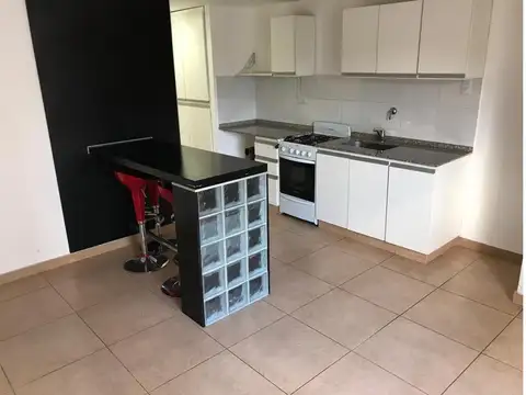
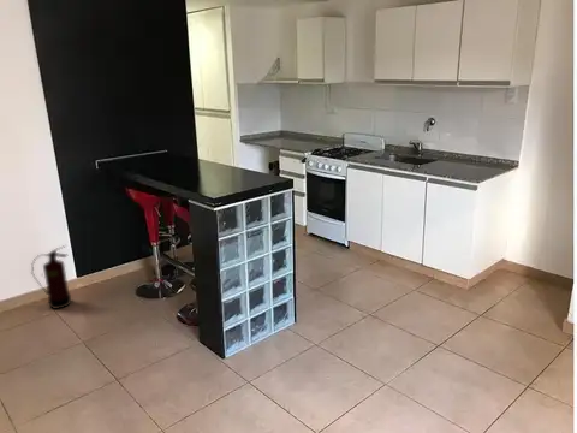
+ fire extinguisher (50, 275)
